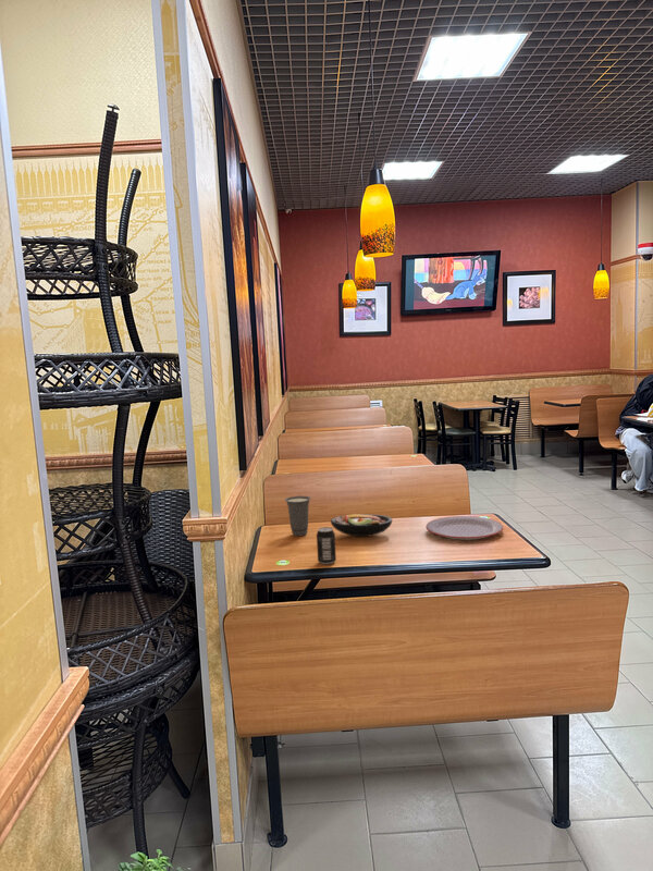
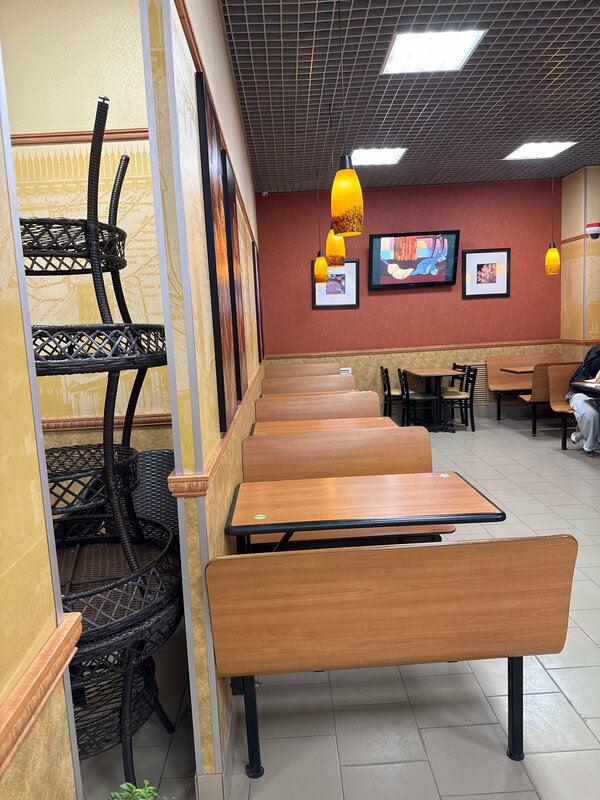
- cup (298, 516)
- plate (464, 528)
- beverage can (325, 545)
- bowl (361, 525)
